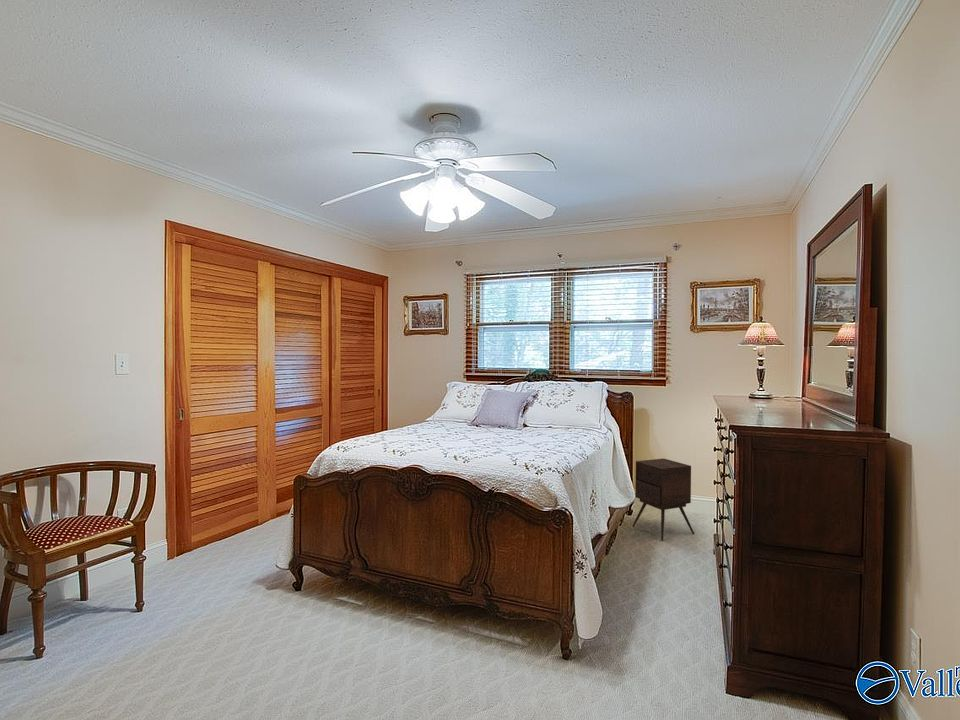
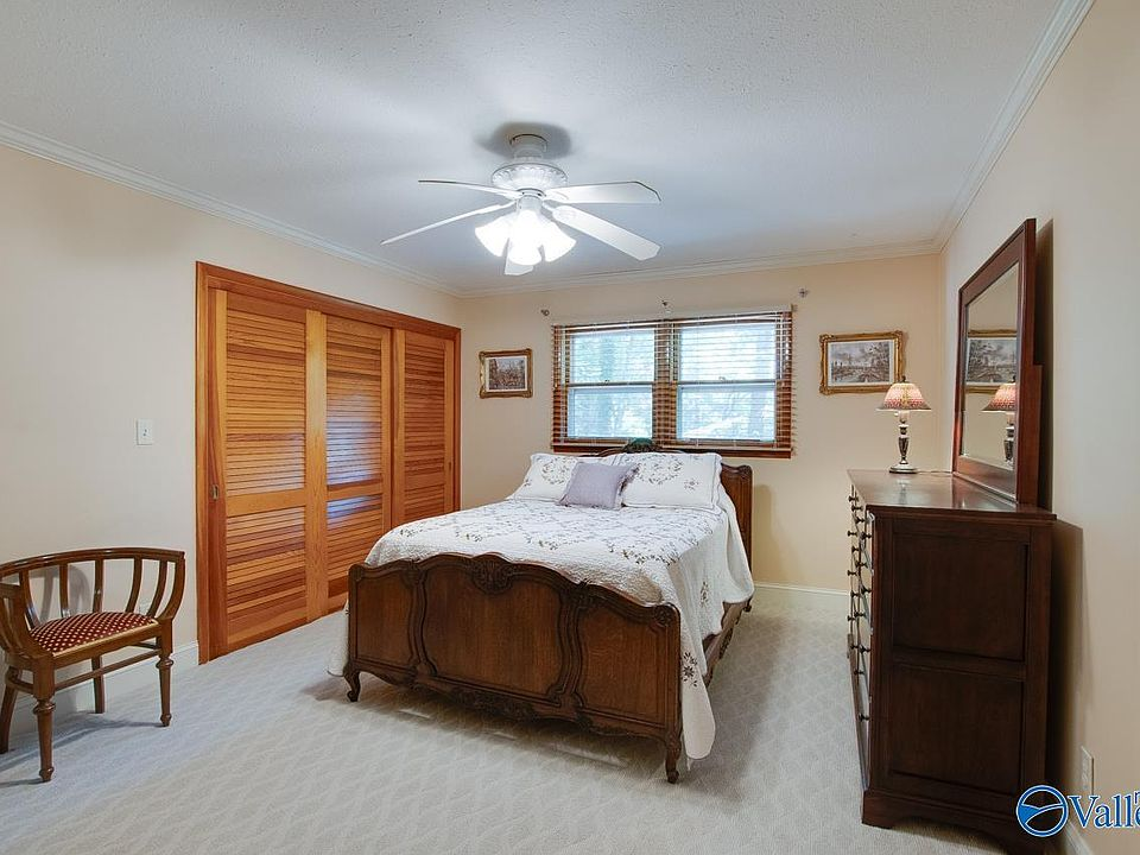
- side table (662, 497)
